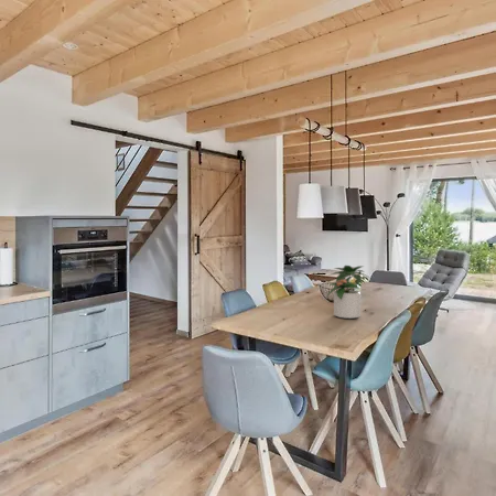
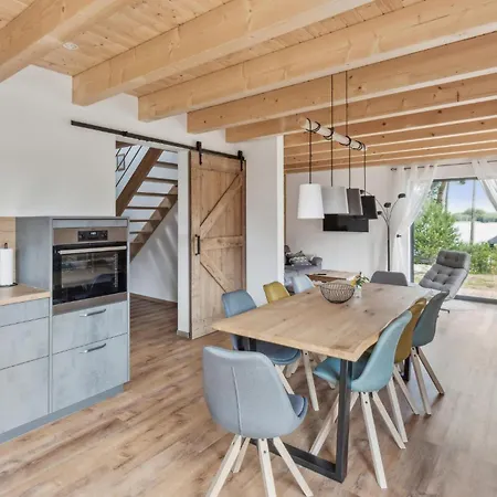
- potted plant (347, 290)
